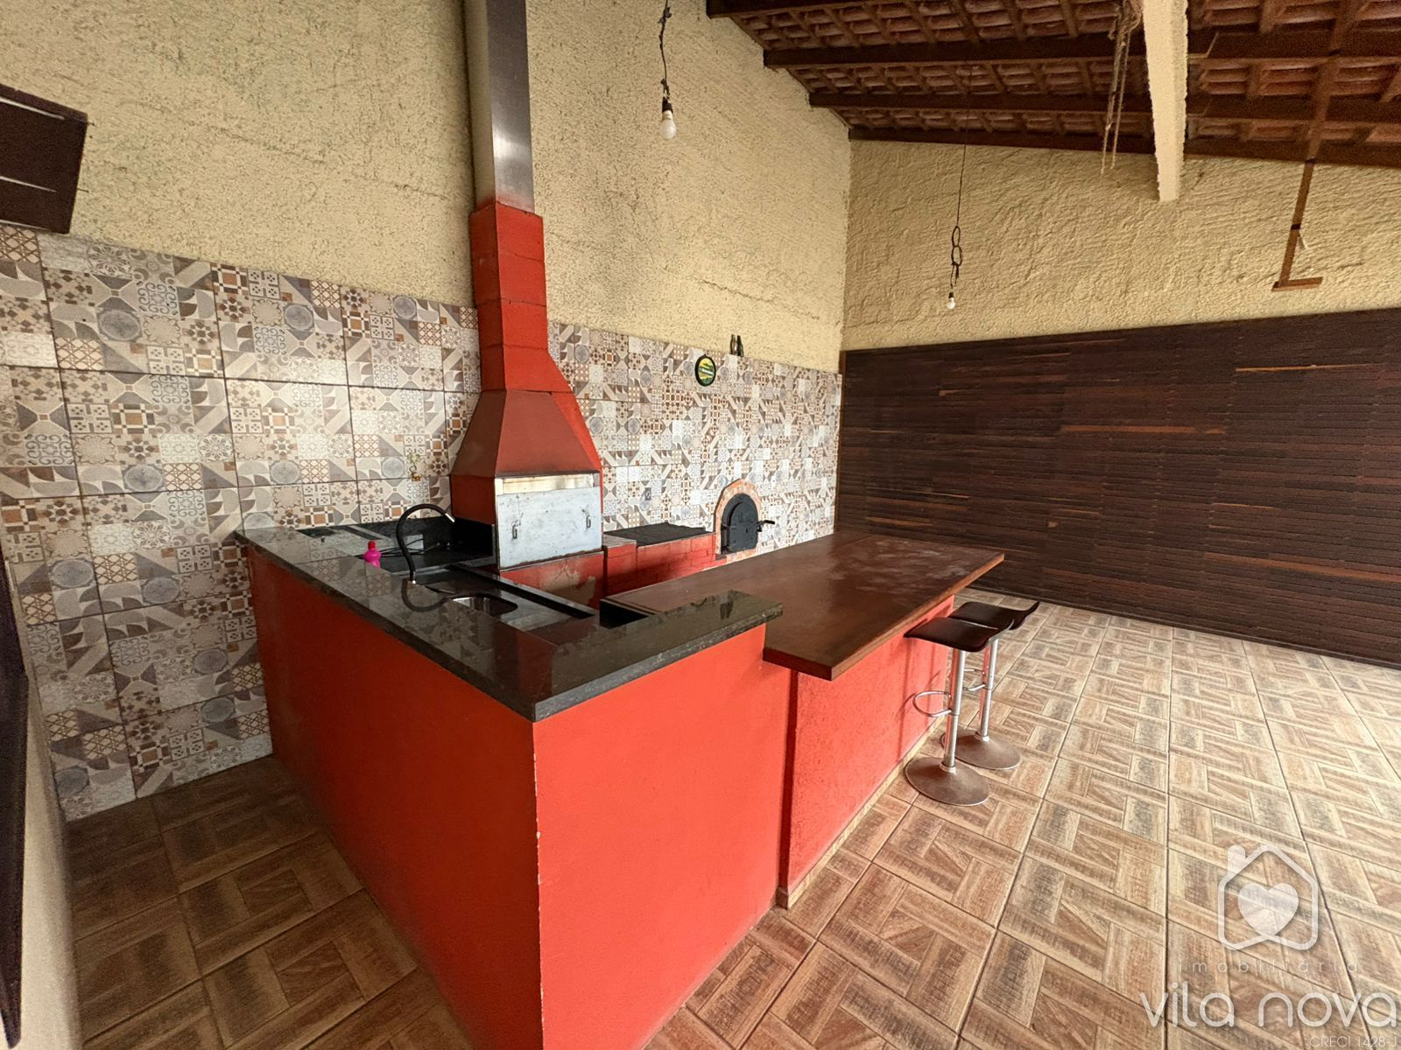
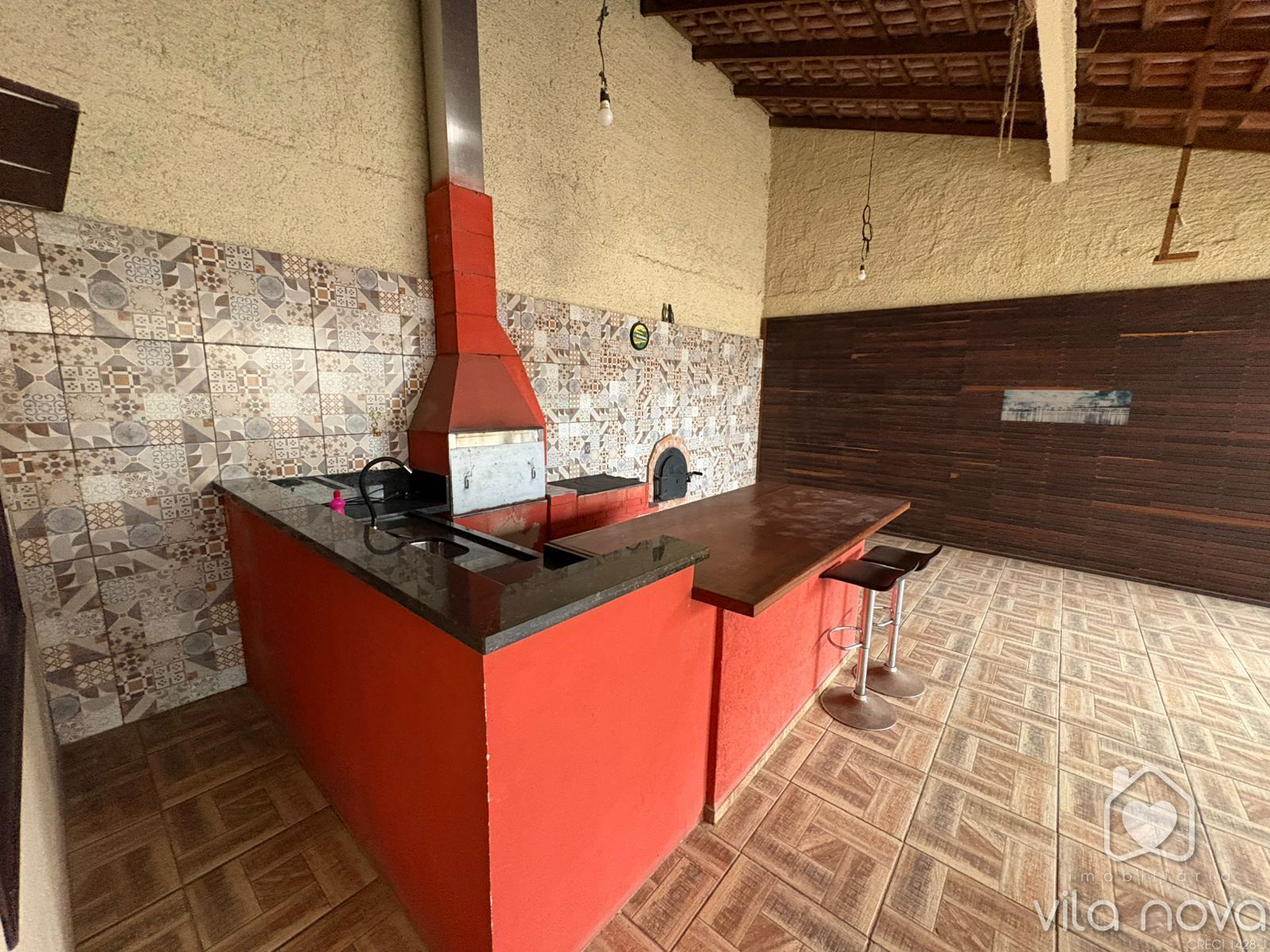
+ wall art (1062, 406)
